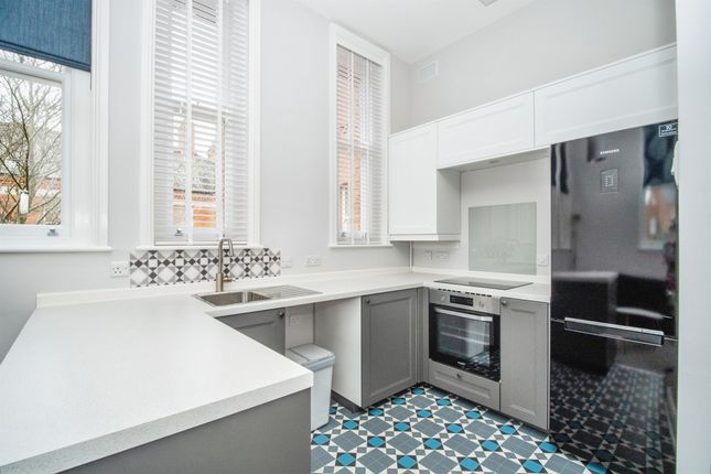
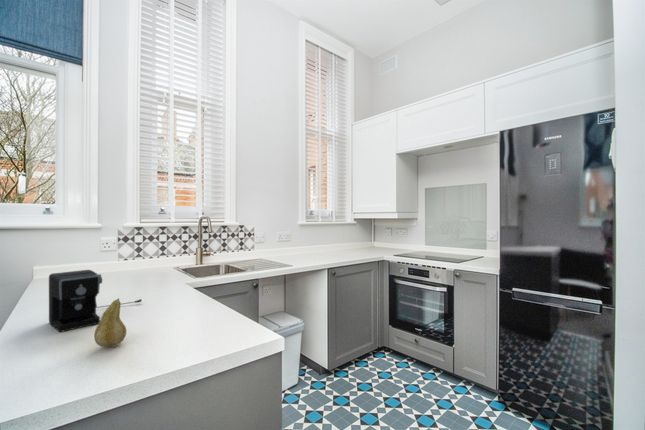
+ fruit (110, 322)
+ coffee maker (98, 292)
